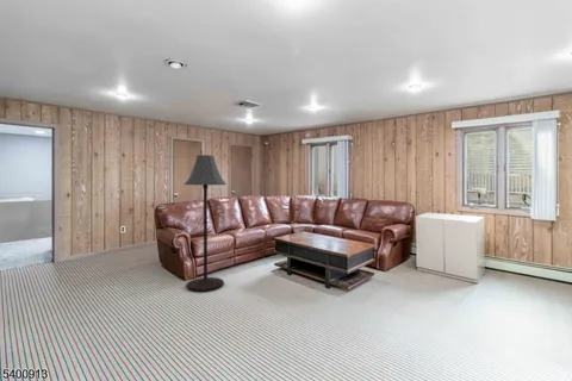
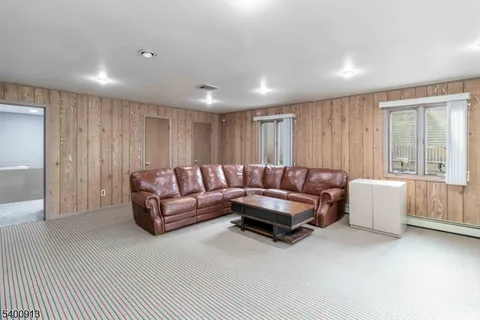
- floor lamp (205, 220)
